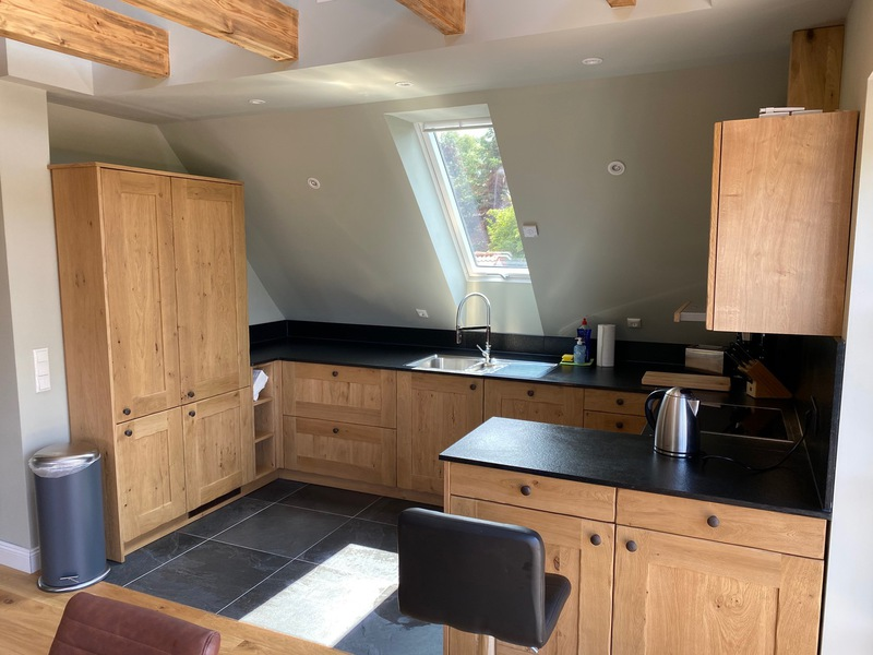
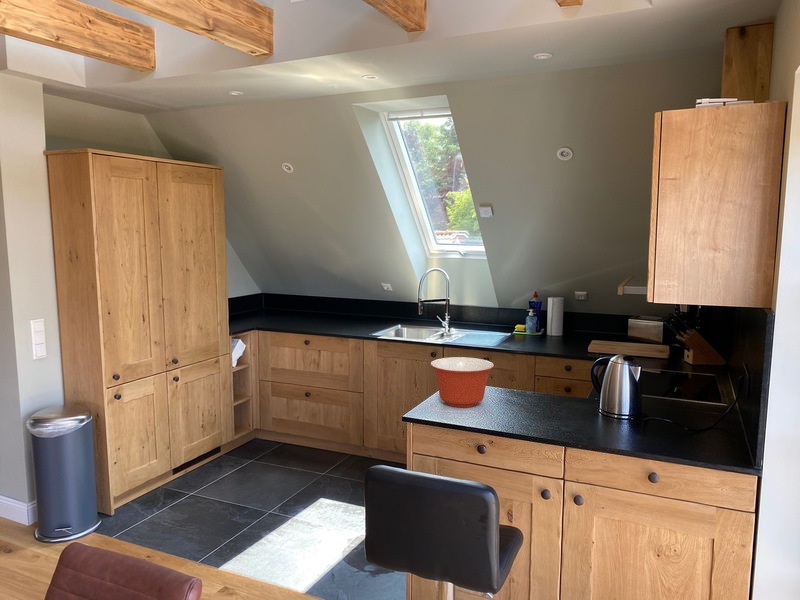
+ mixing bowl (461, 383)
